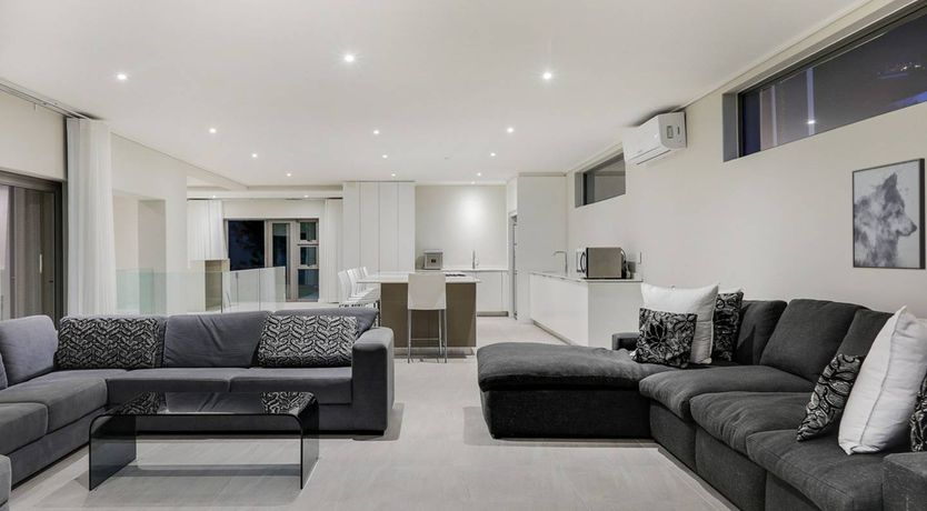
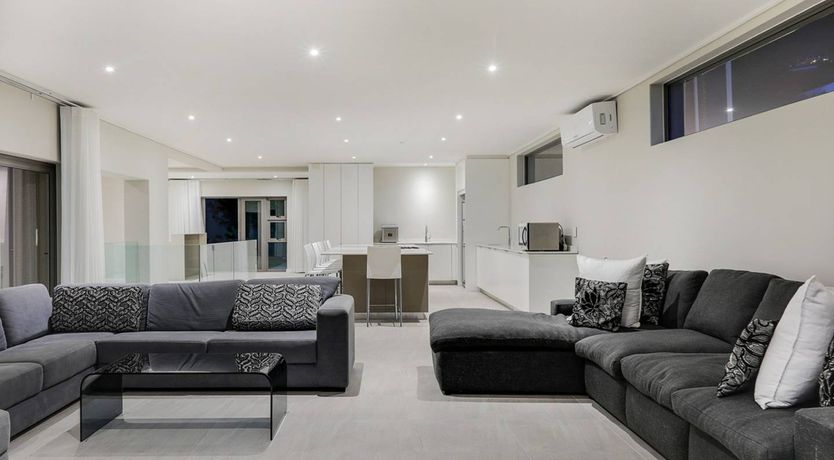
- wall art (886, 217)
